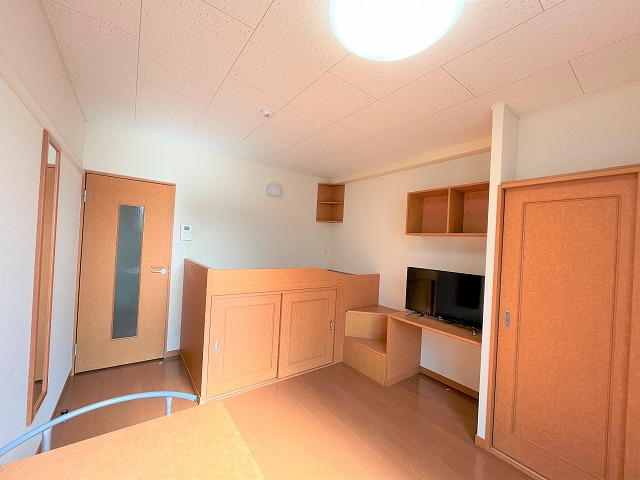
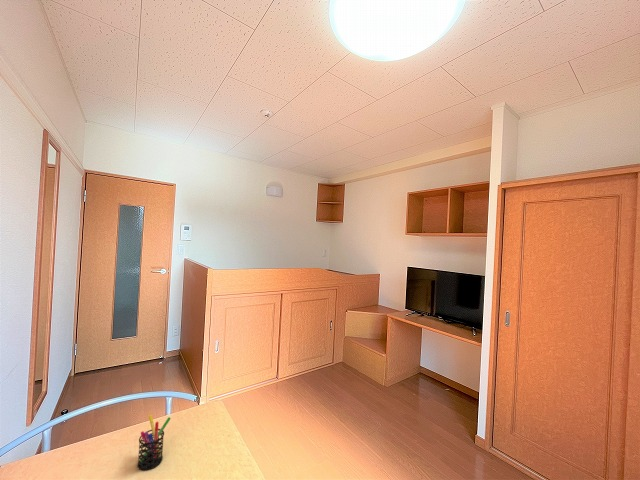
+ pen holder (154, 438)
